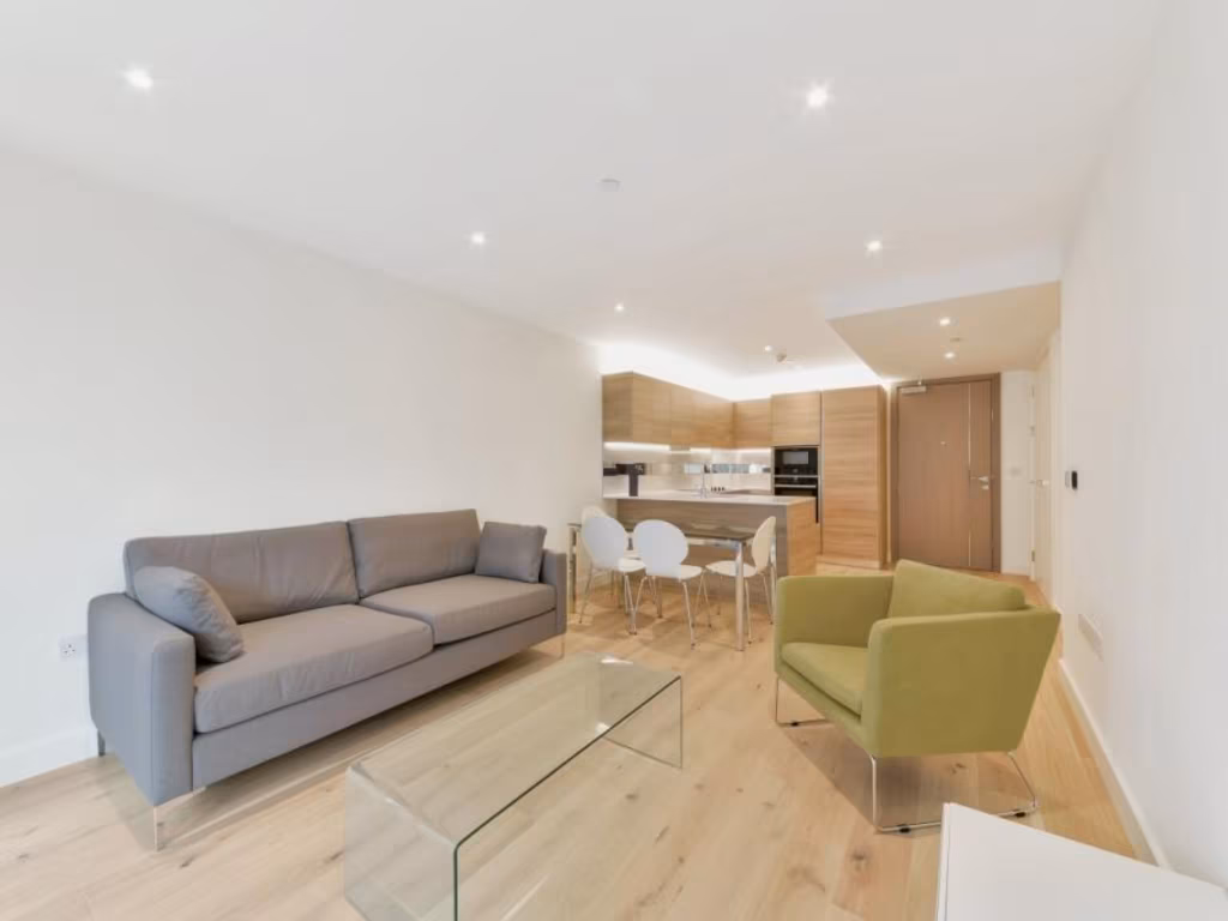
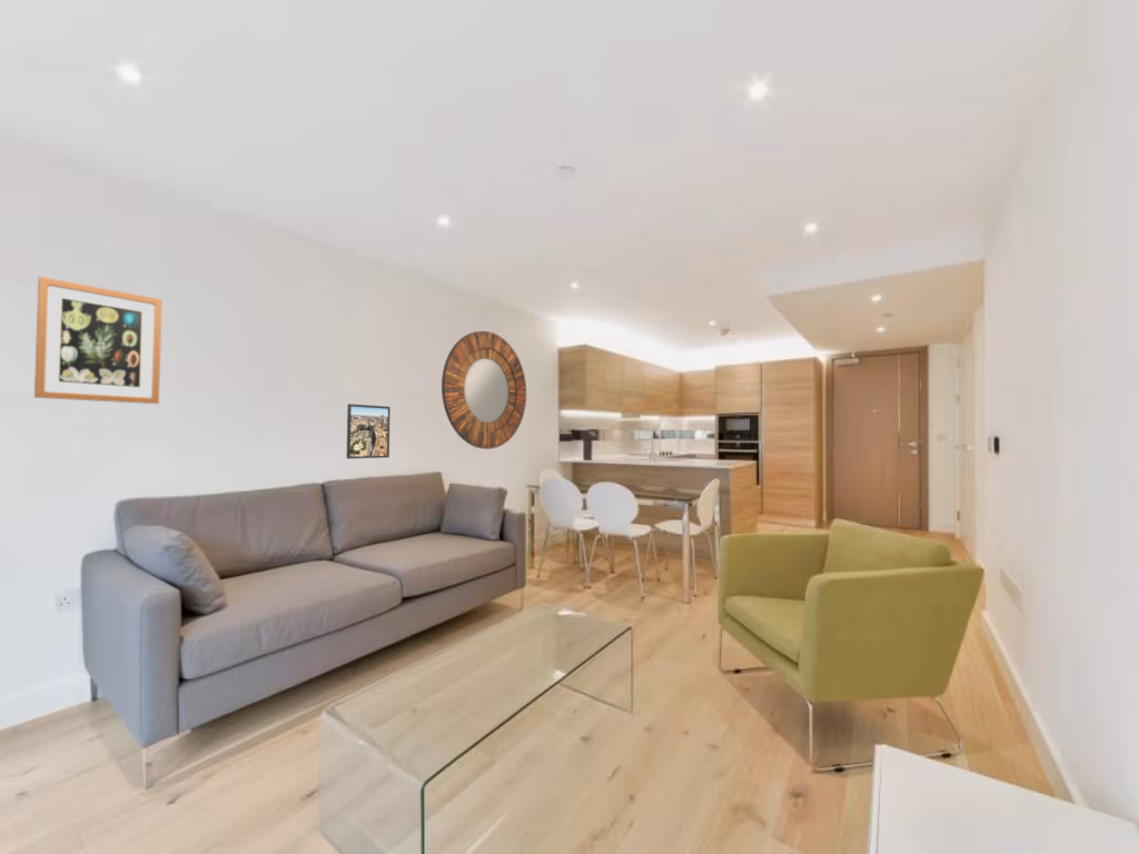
+ home mirror (487, 390)
+ wall art (102, 345)
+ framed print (368, 431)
